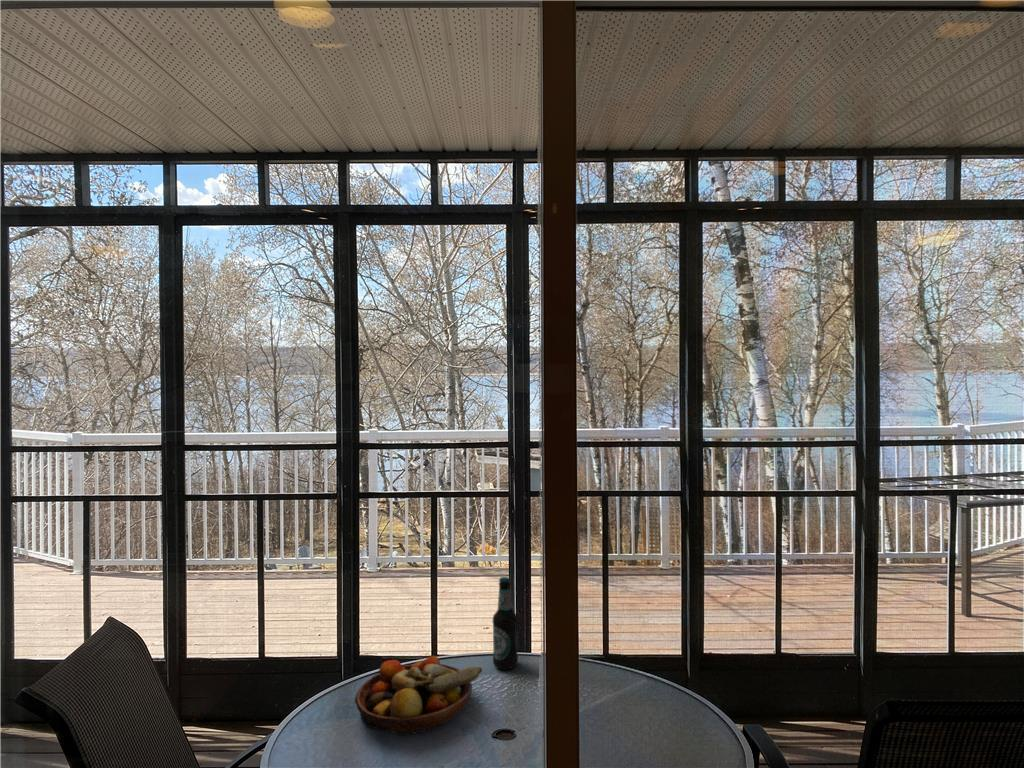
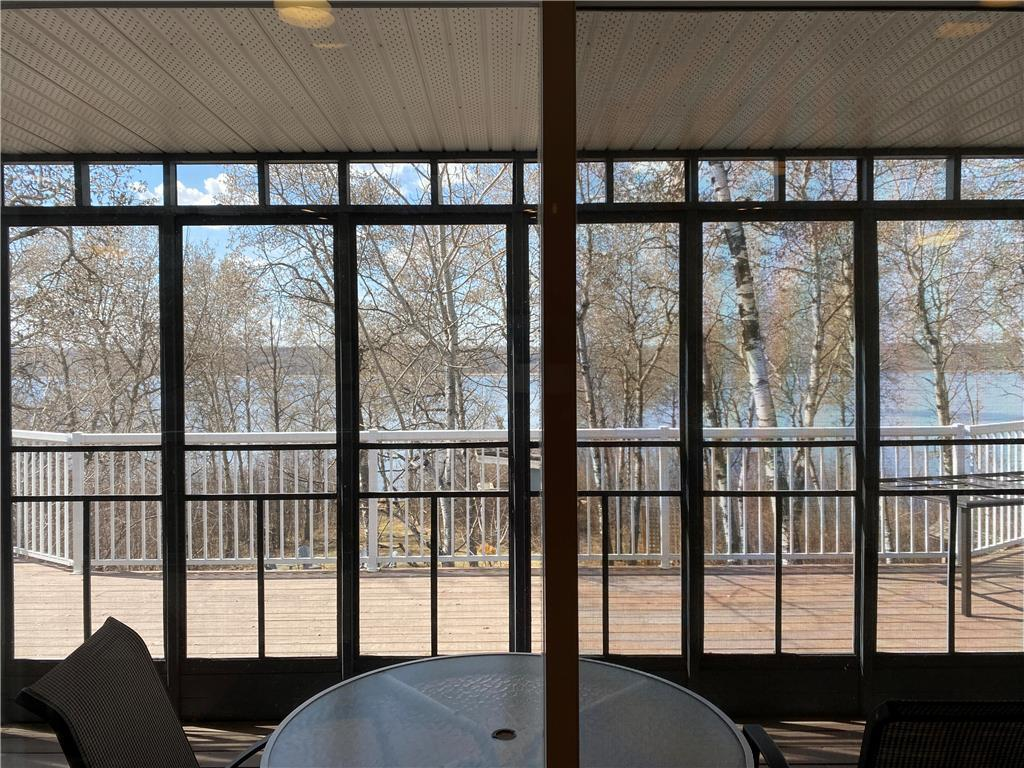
- fruit bowl (416, 683)
- bottle (505, 621)
